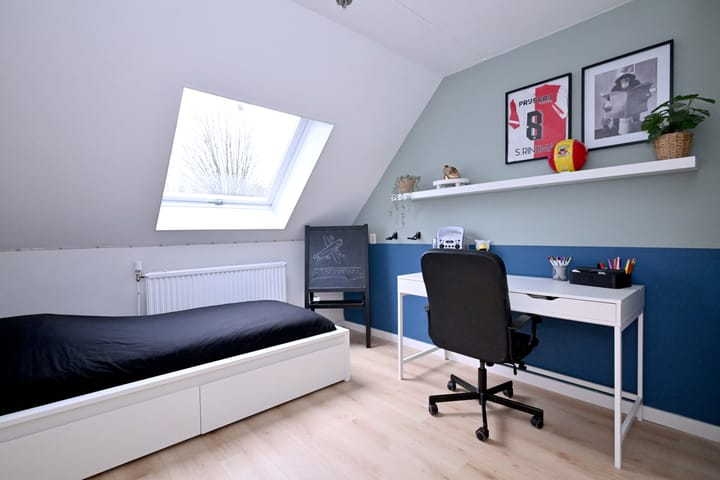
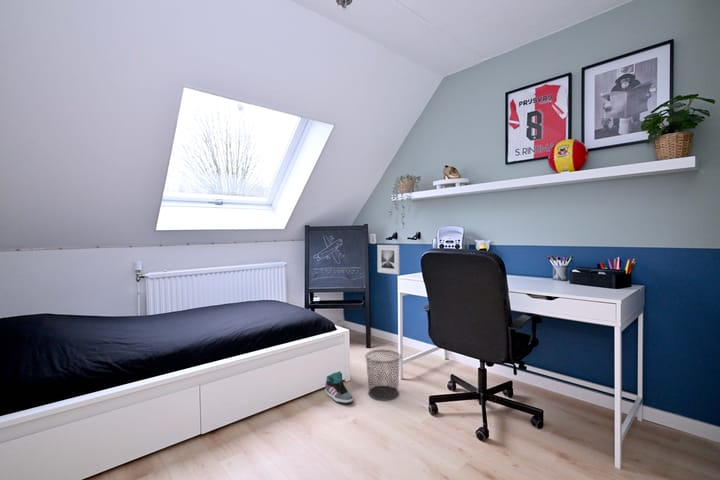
+ waste bin (383, 374)
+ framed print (388, 259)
+ sneaker (338, 385)
